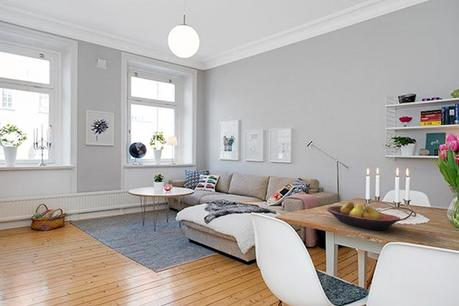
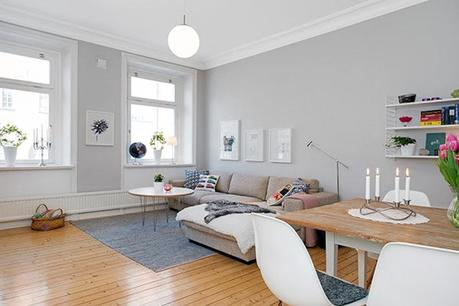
- fruit bowl (360, 213)
